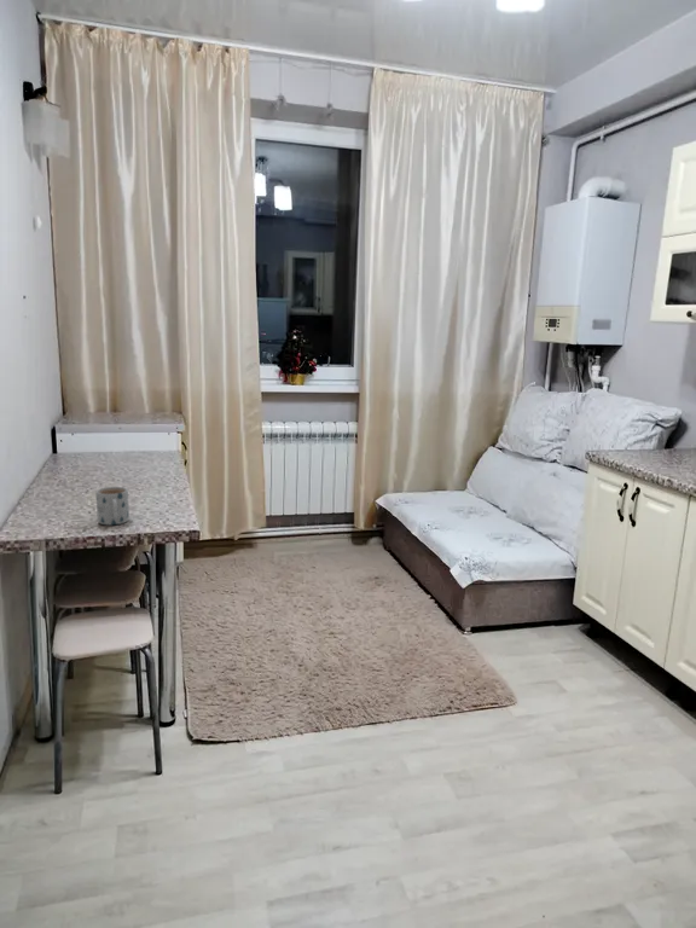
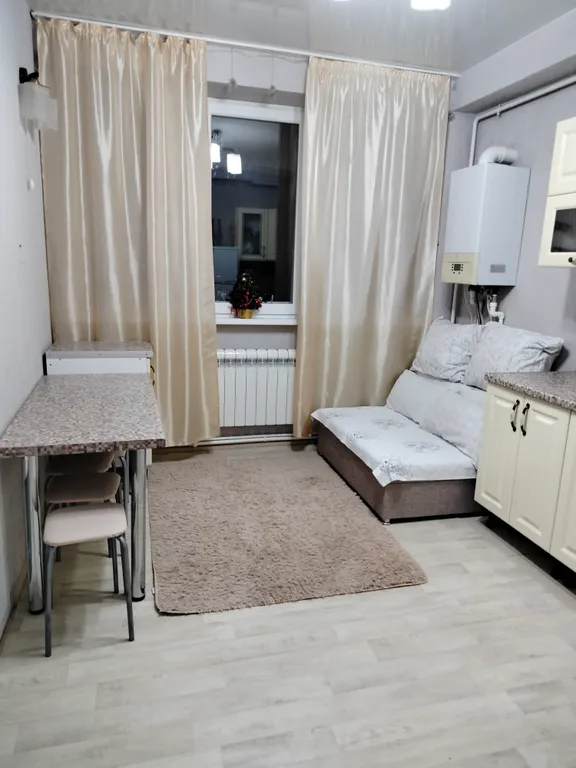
- mug (112, 506)
